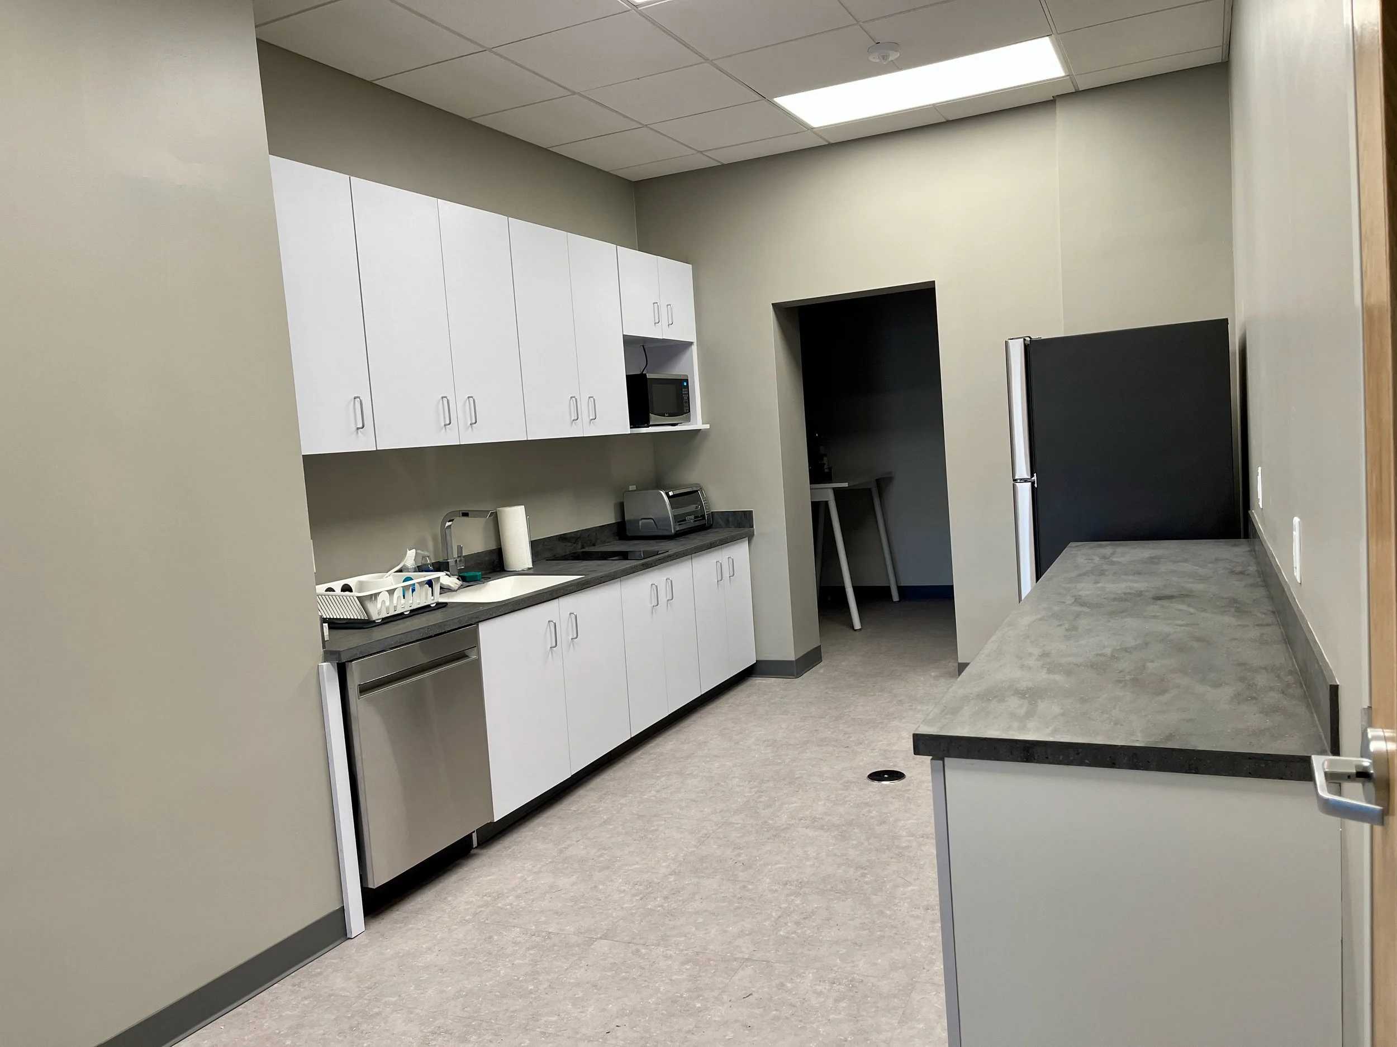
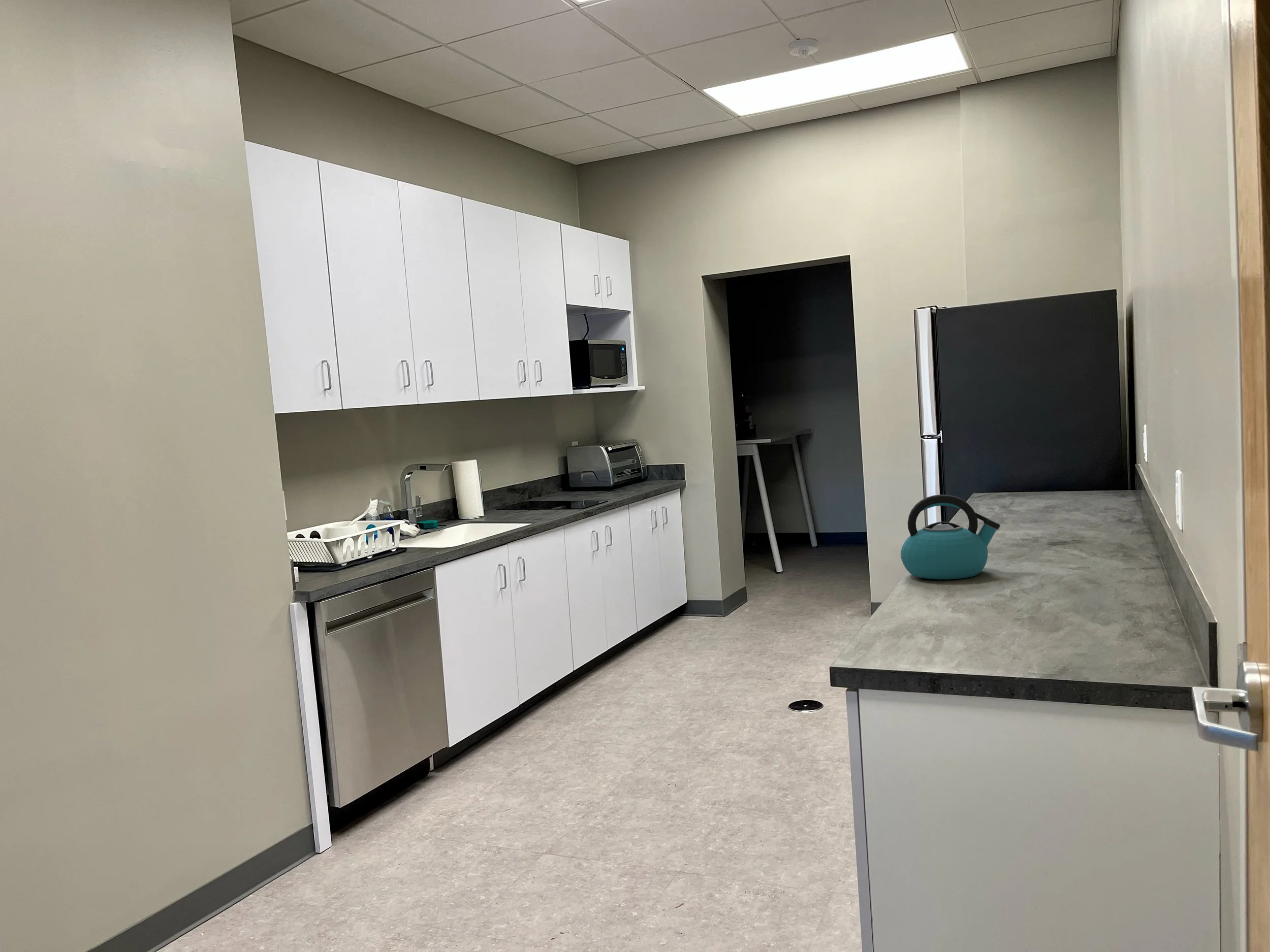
+ kettle (949, 534)
